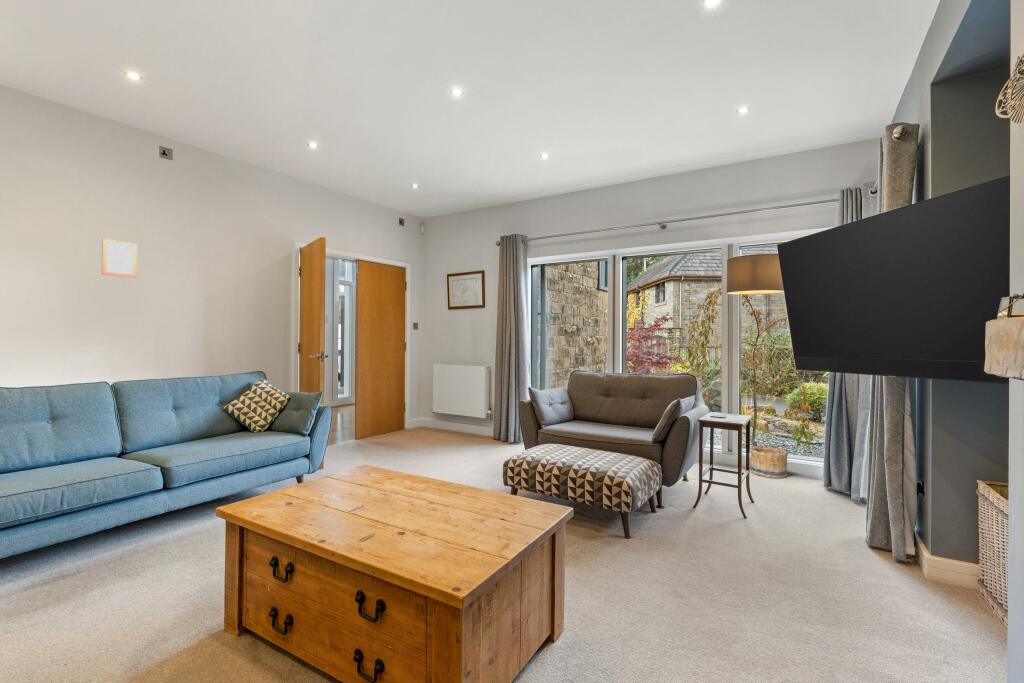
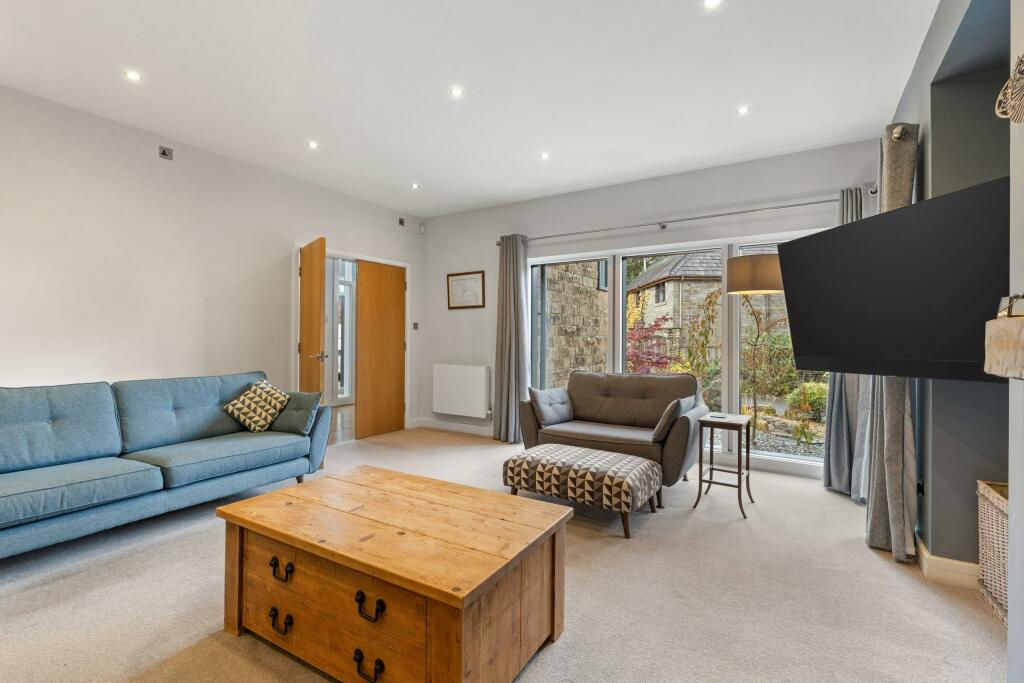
- picture frame (119, 258)
- basket (768, 461)
